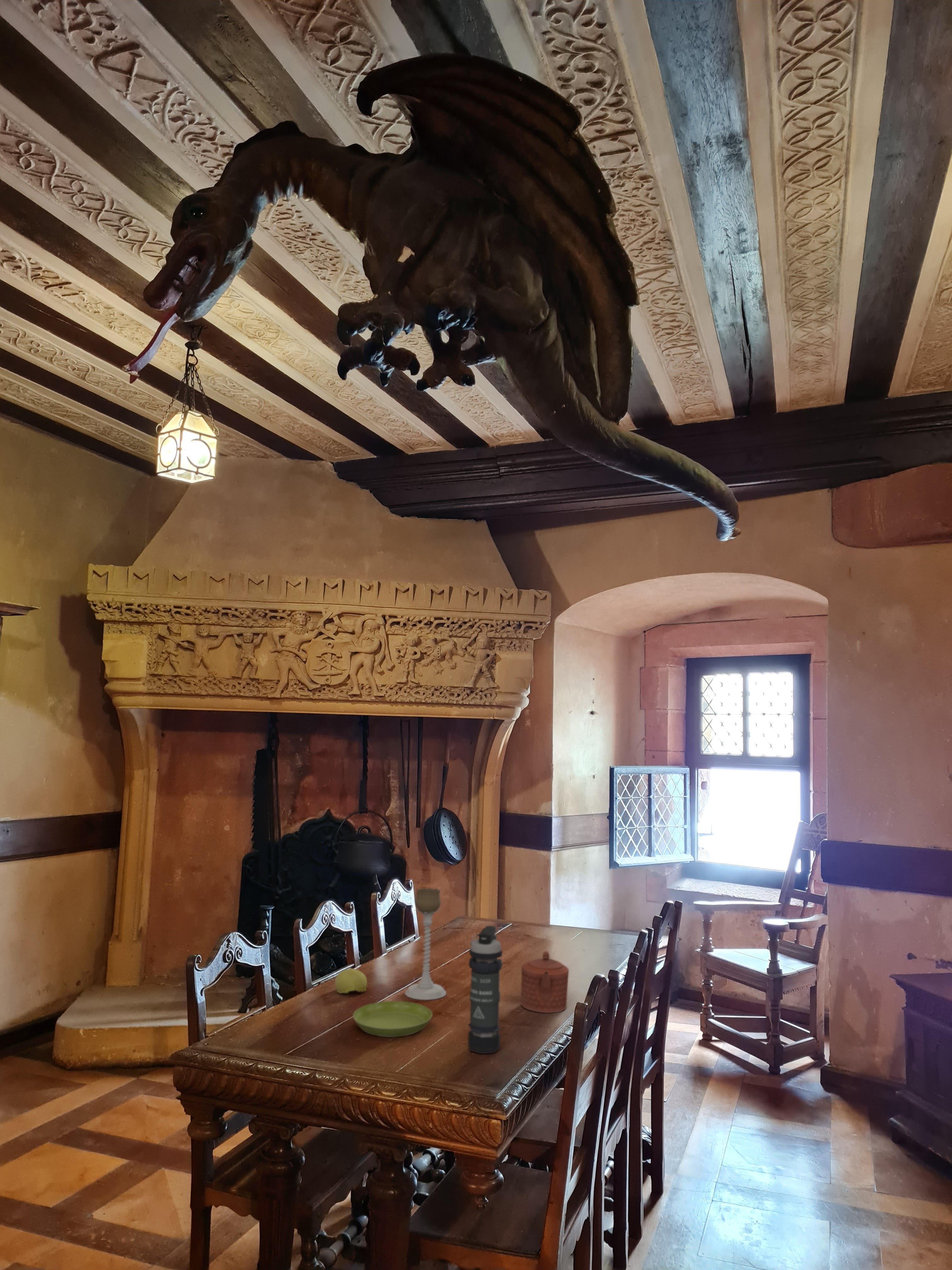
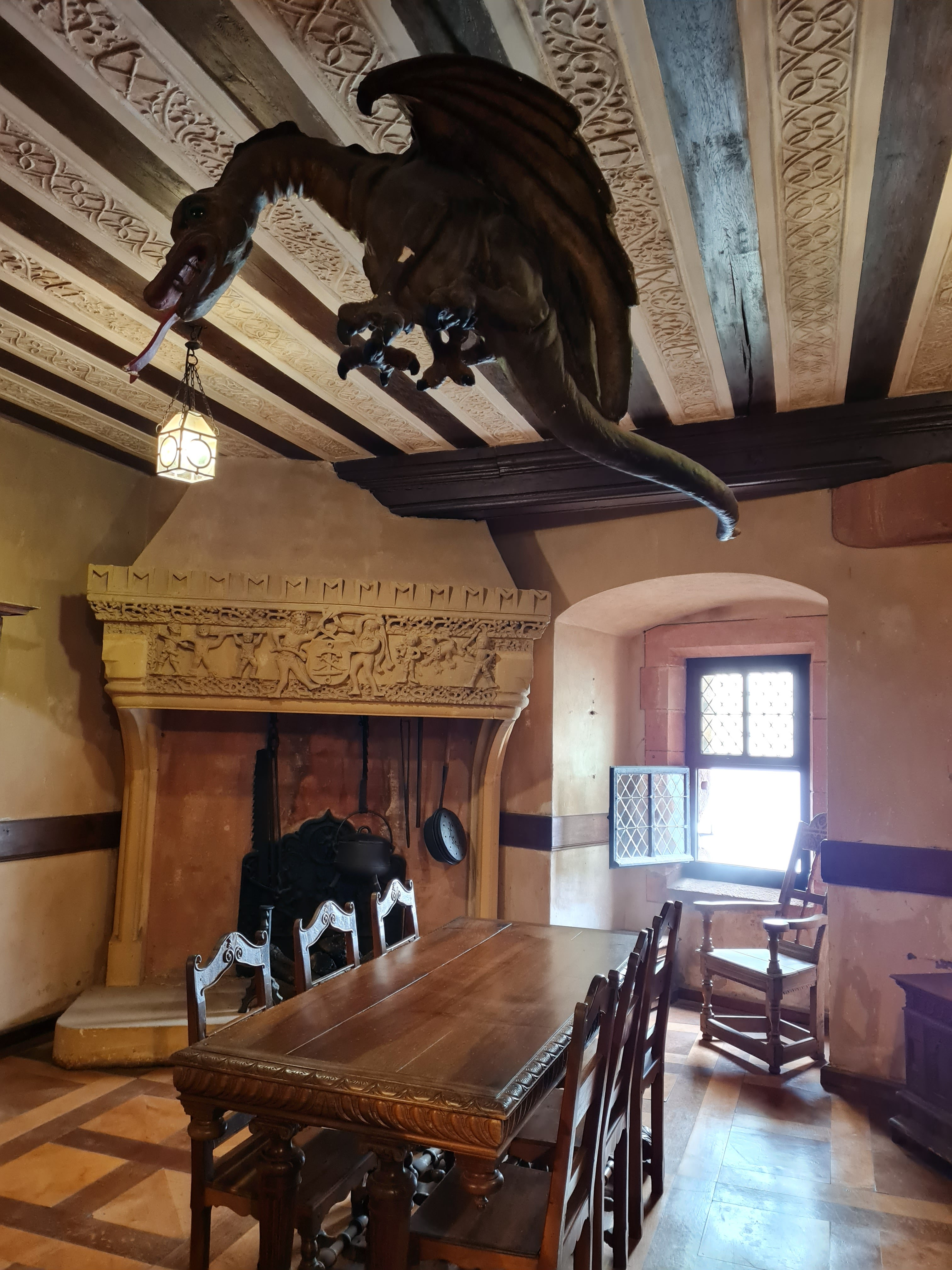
- smoke grenade (486, 987)
- candle holder (427, 941)
- fruit (351, 980)
- teapot (545, 978)
- saucer (393, 1020)
